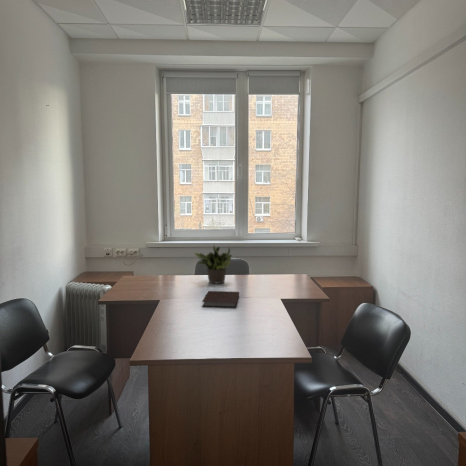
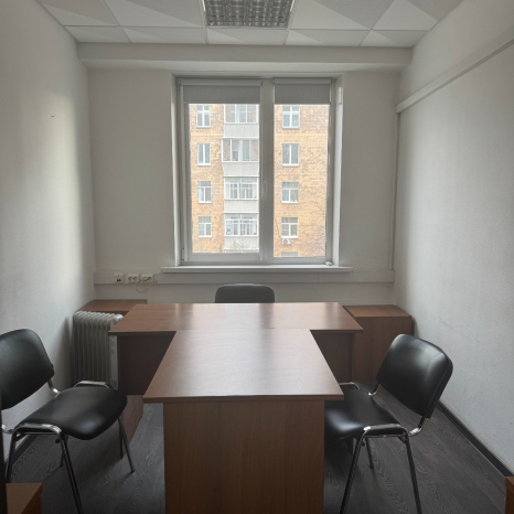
- notebook (221, 298)
- potted plant (212, 262)
